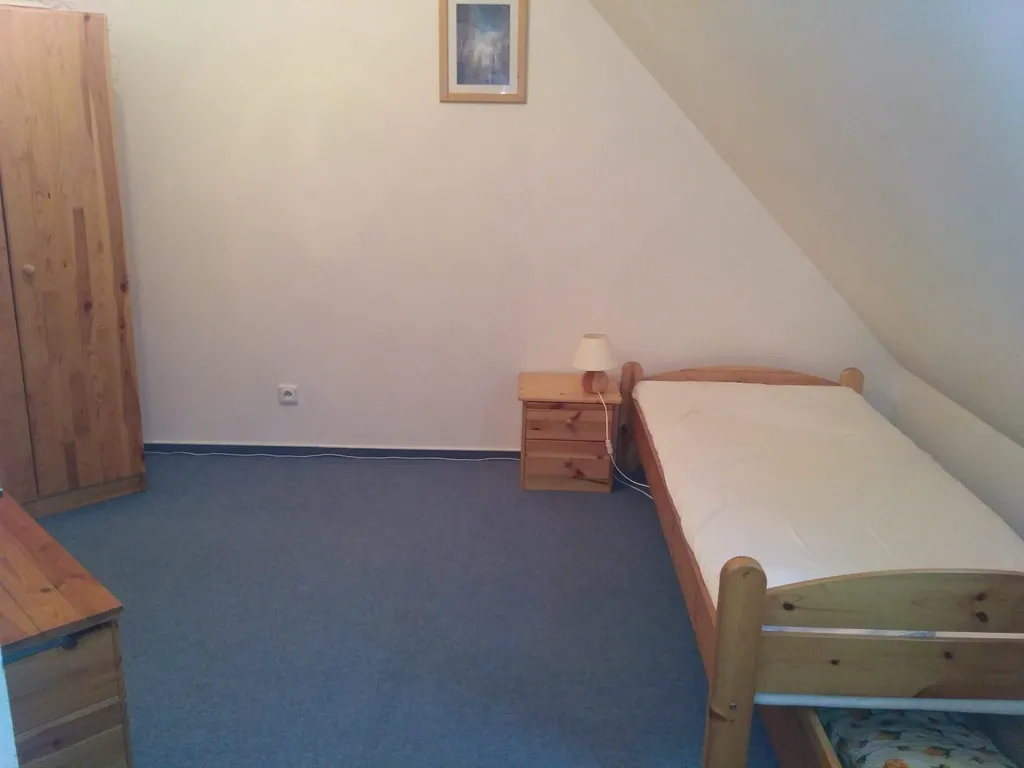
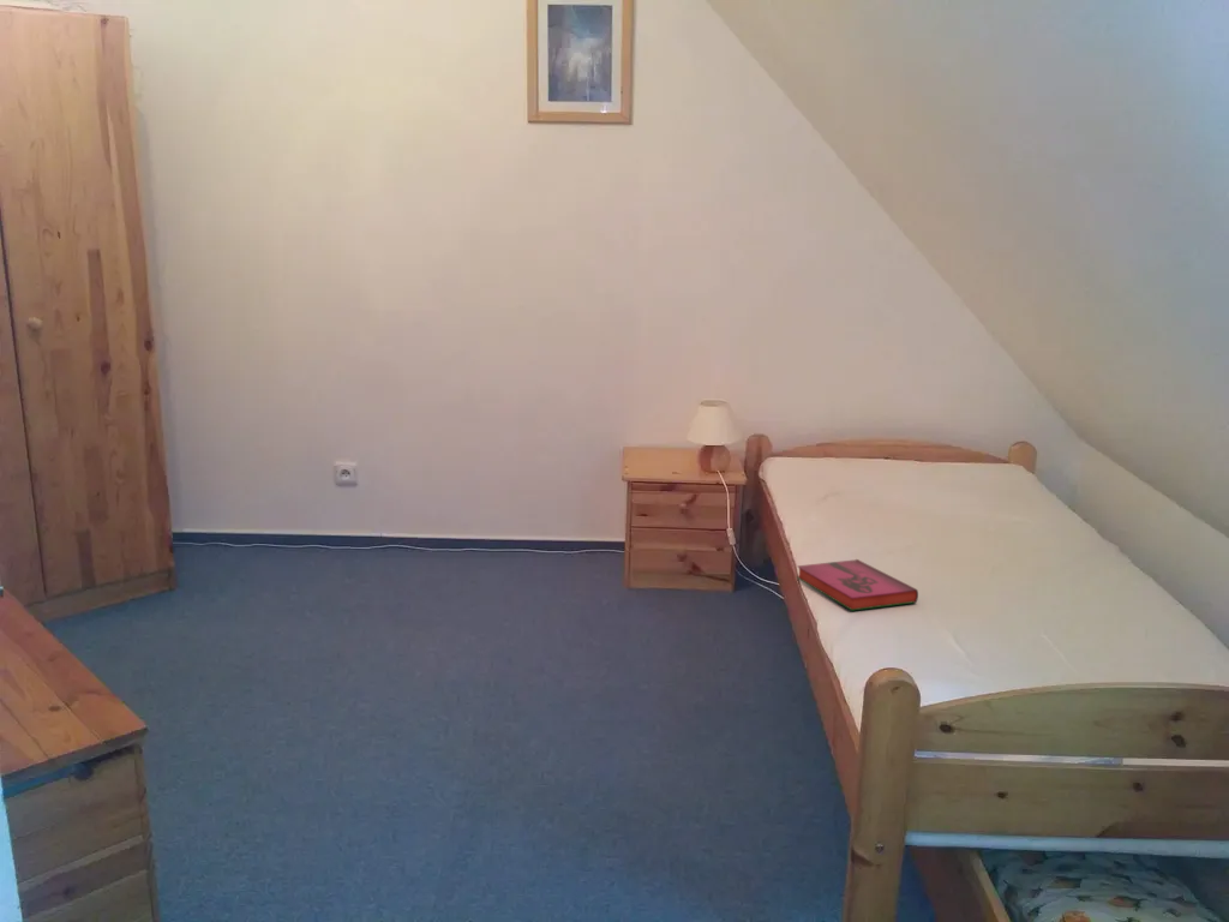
+ hardback book (855, 583)
